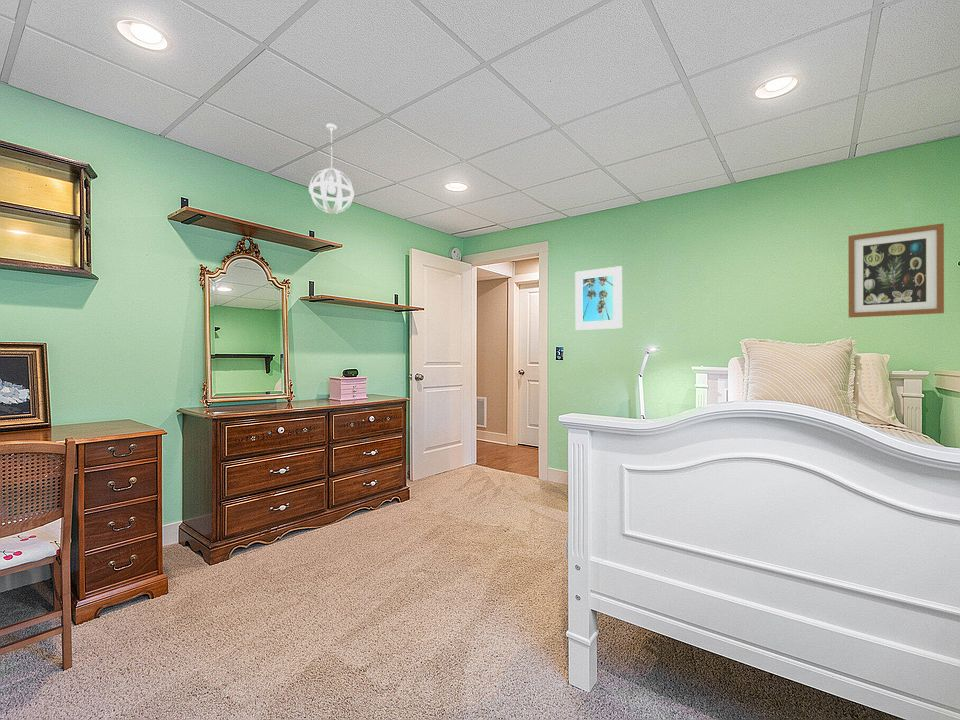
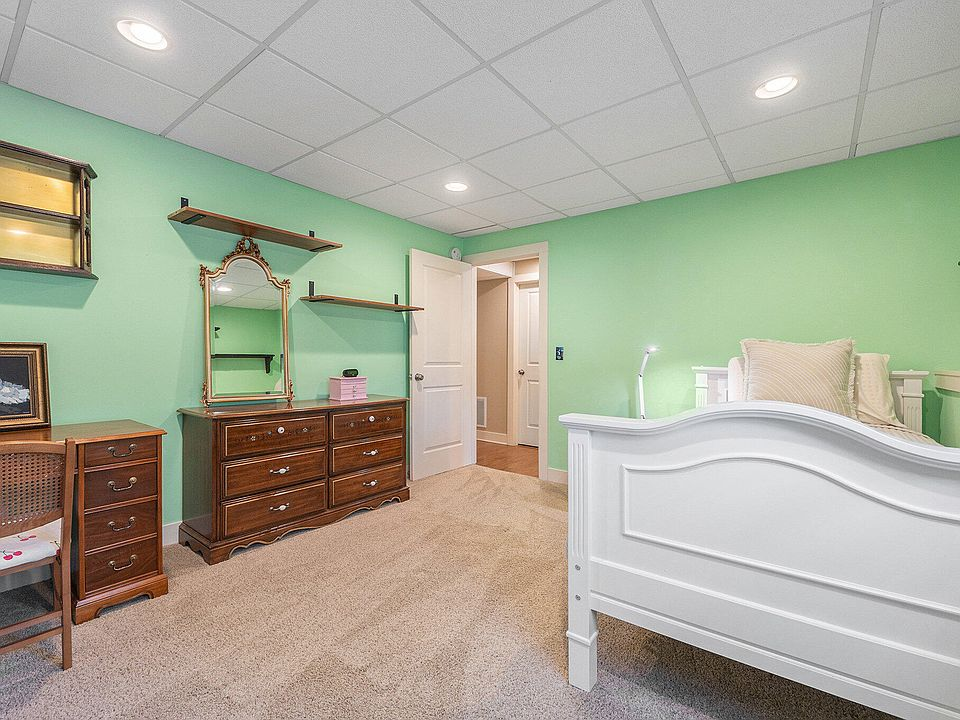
- wall art (893, 272)
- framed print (597, 299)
- pendant light (331, 169)
